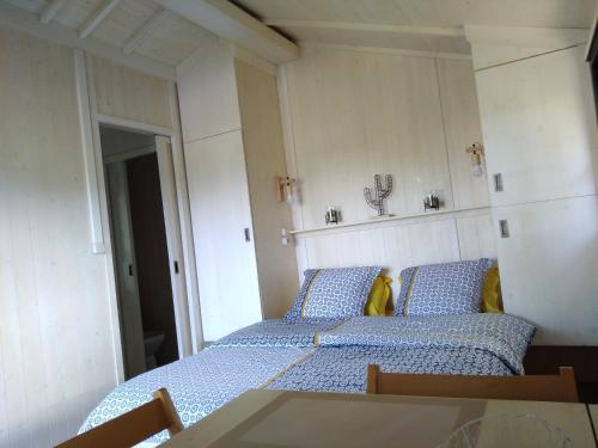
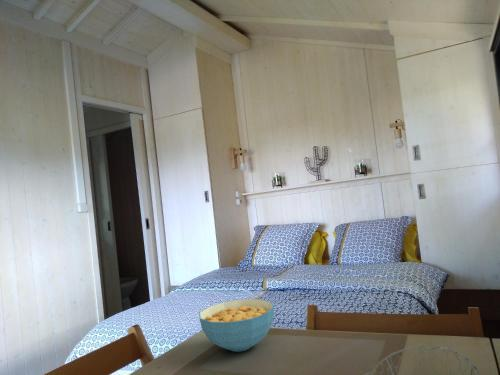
+ cereal bowl (238, 328)
